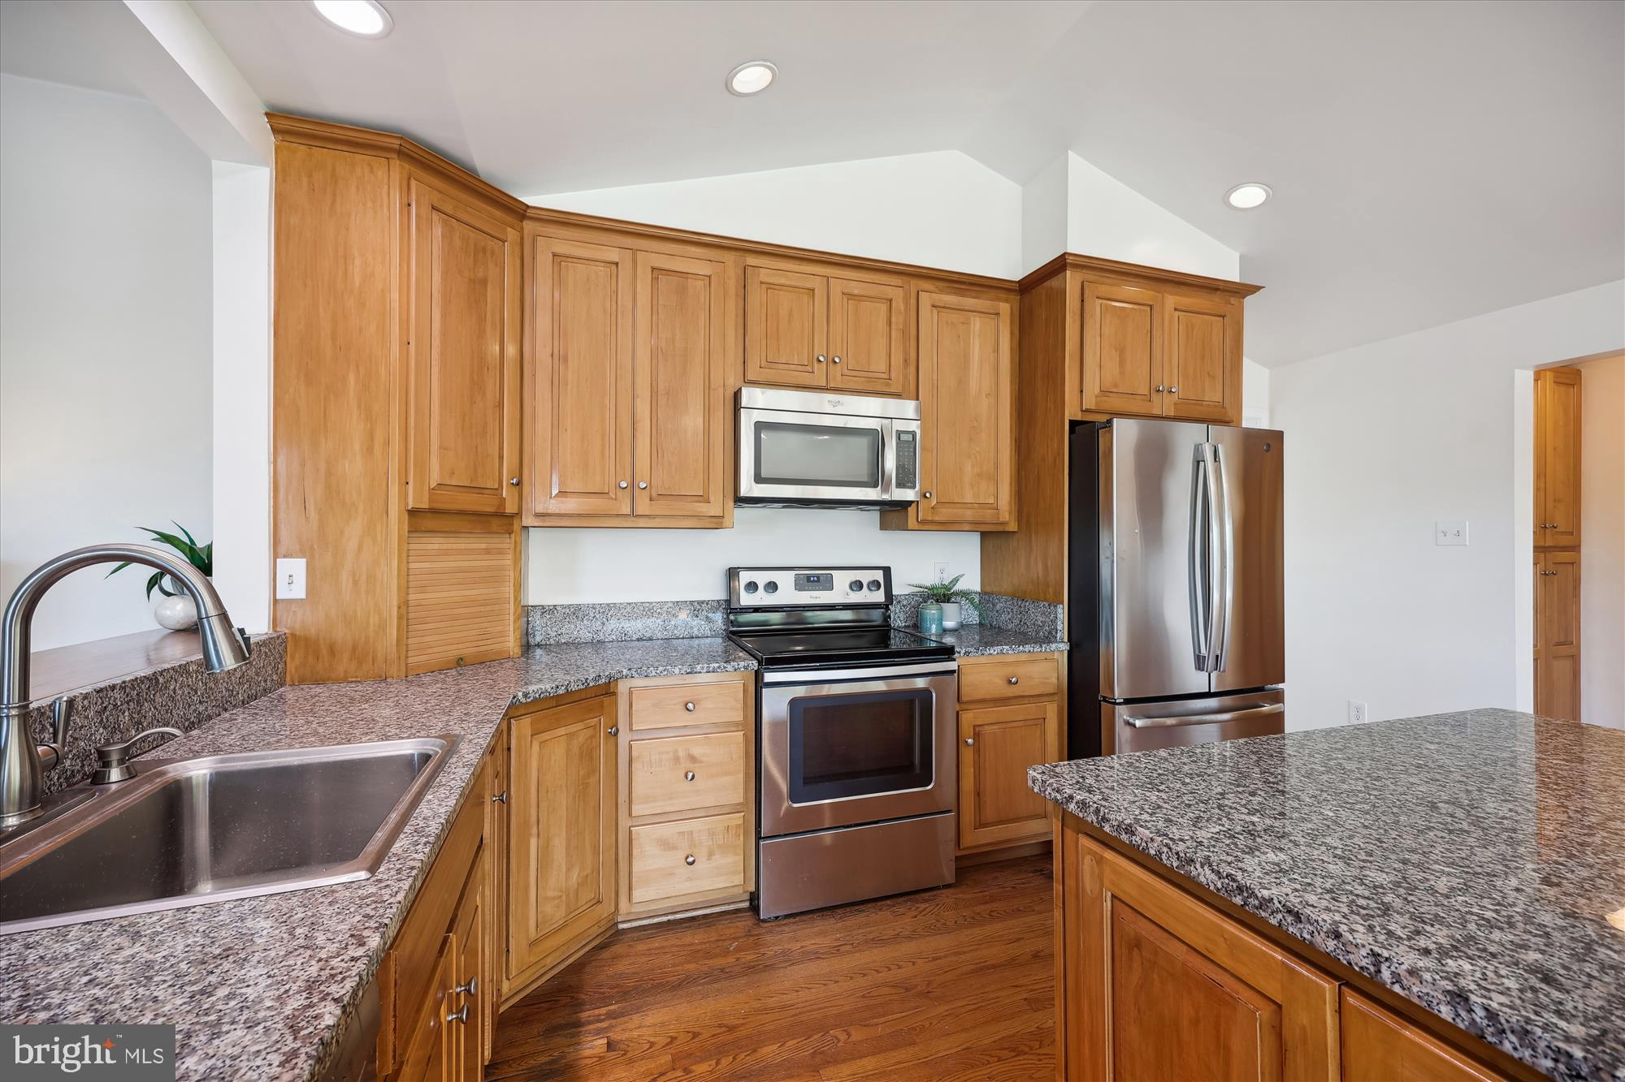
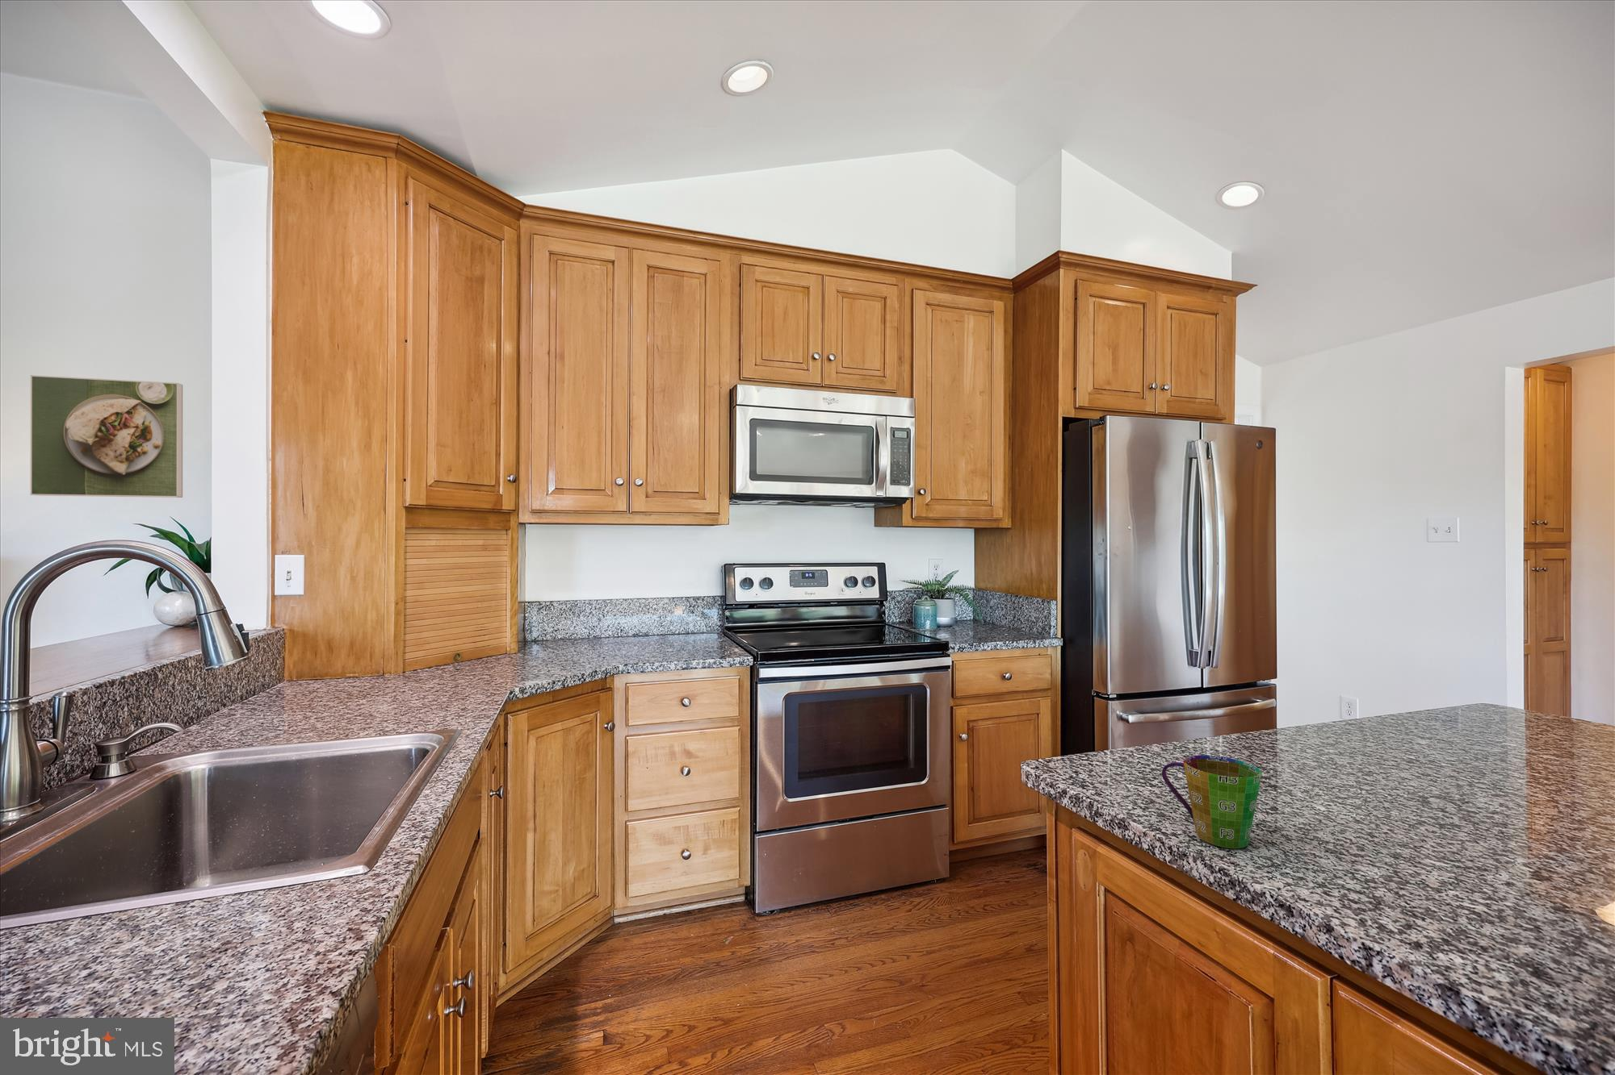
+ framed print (108, 438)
+ cup (1209, 799)
